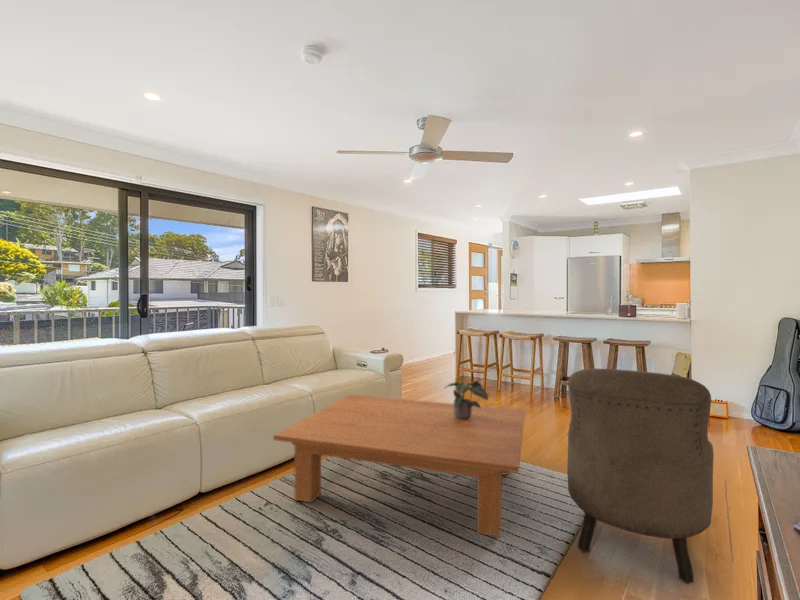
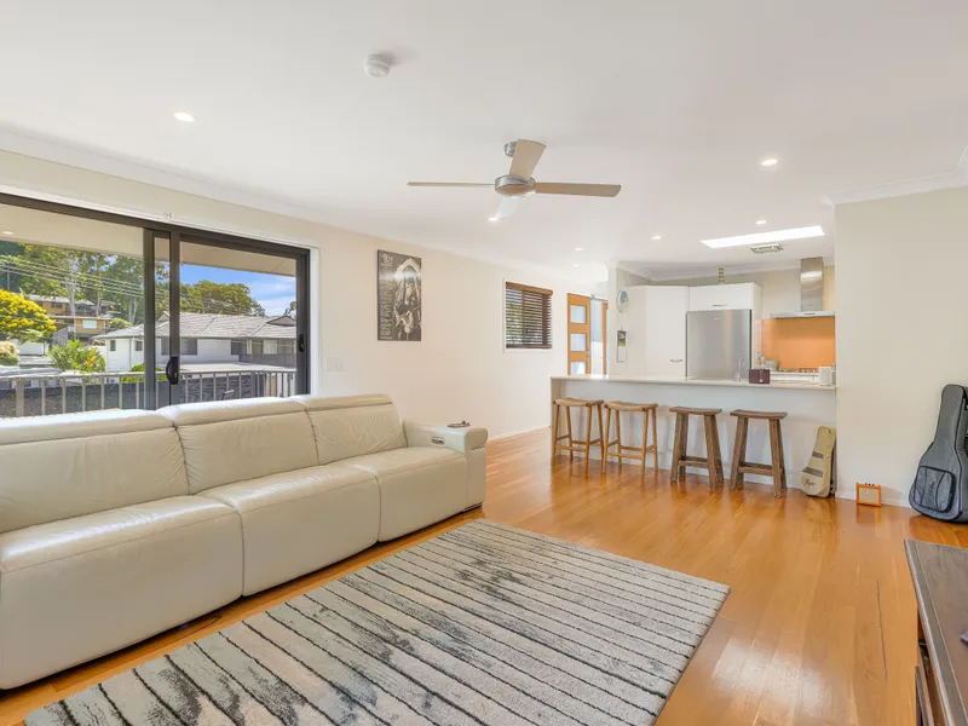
- armchair (634, 453)
- coffee table (411, 452)
- potted plant (465, 399)
